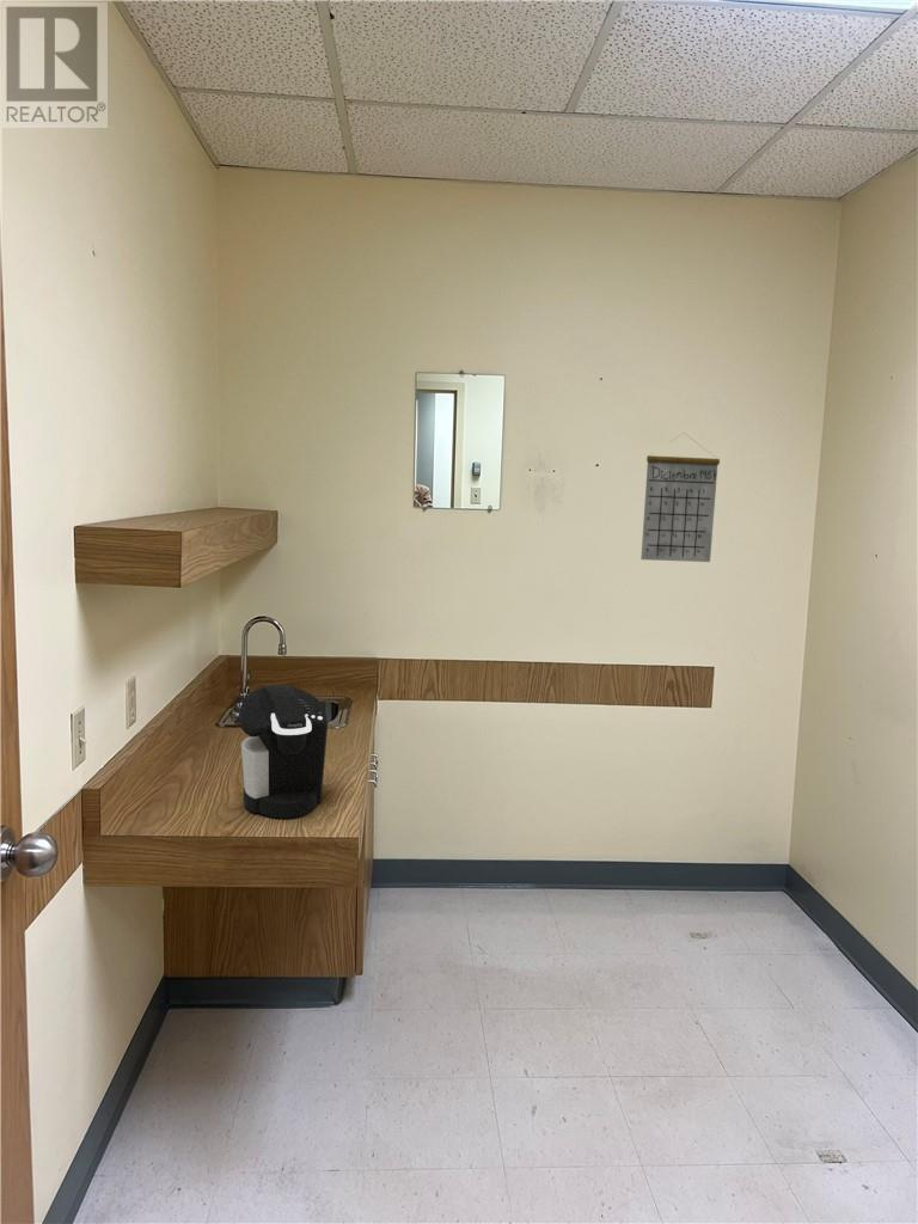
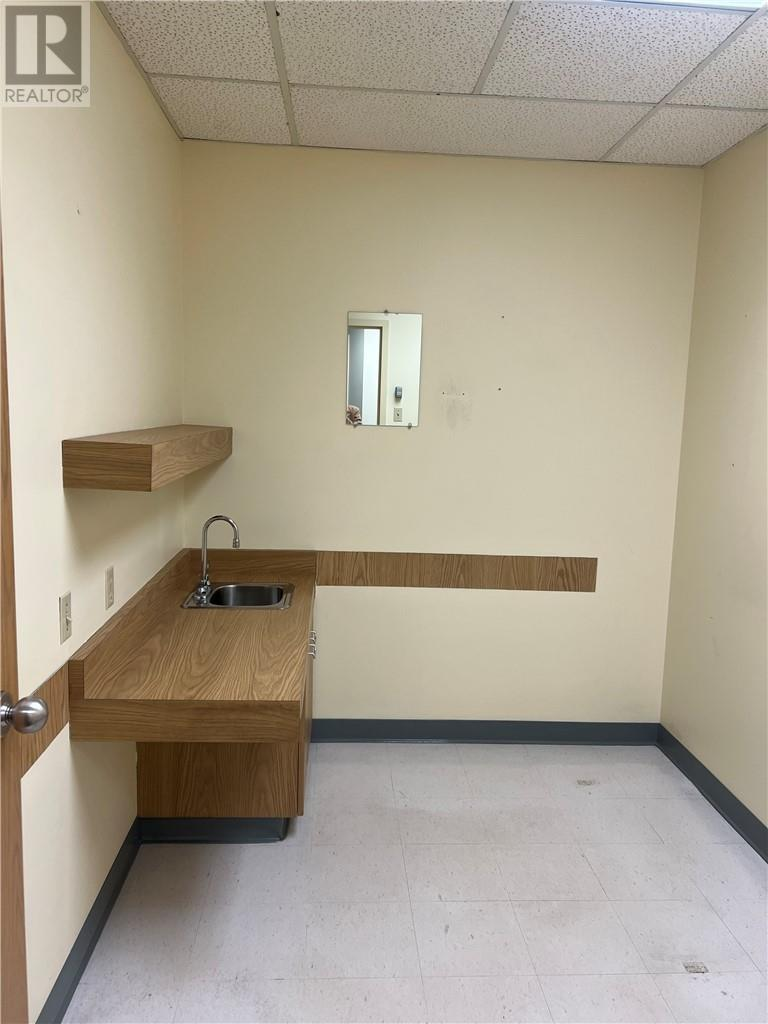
- calendar (680, 496)
- coffee maker (283, 747)
